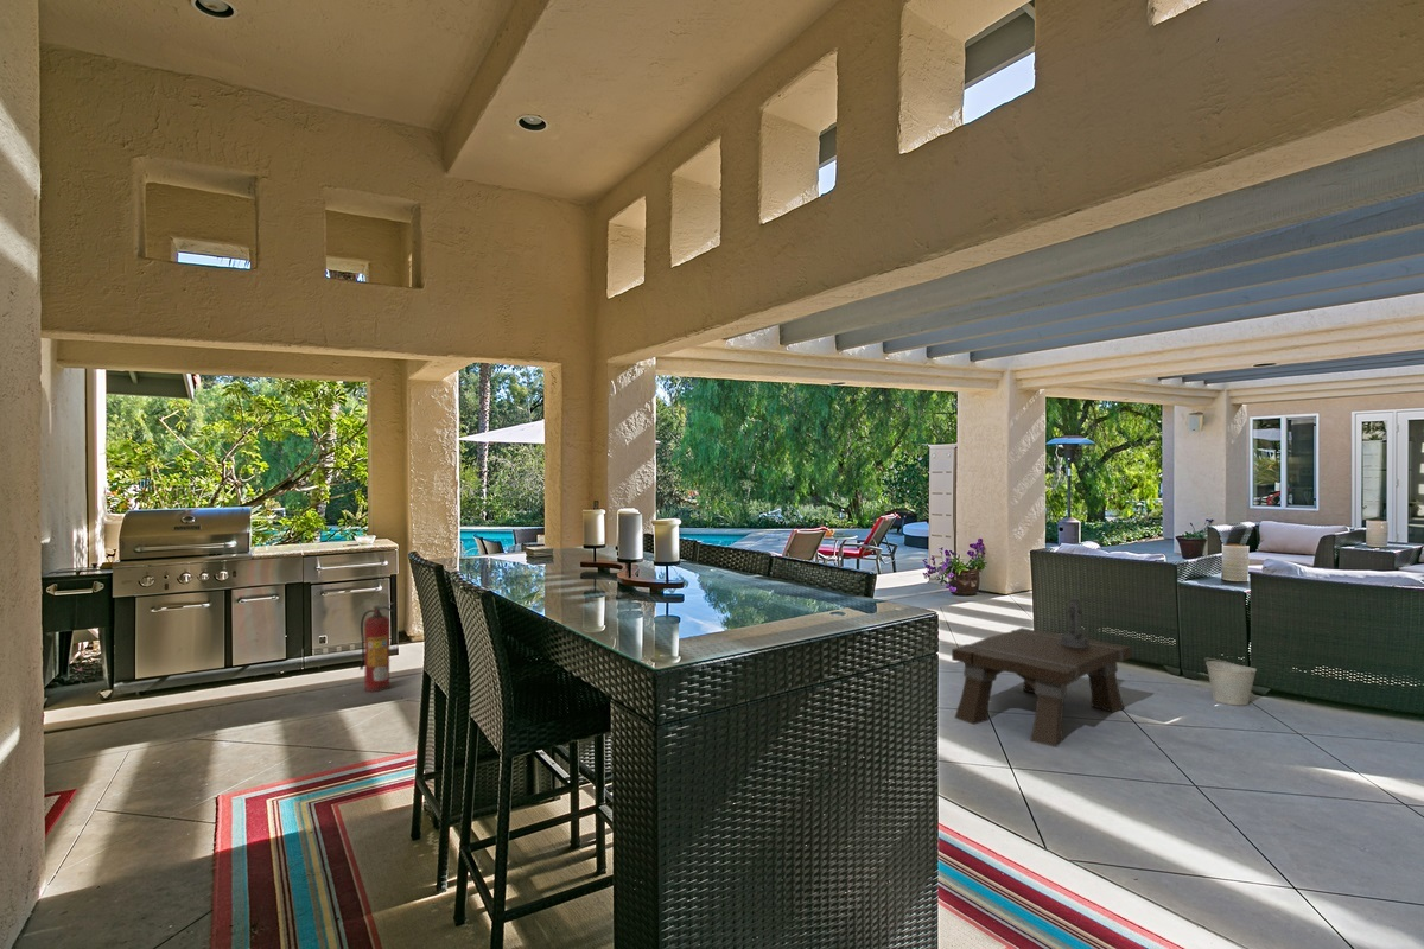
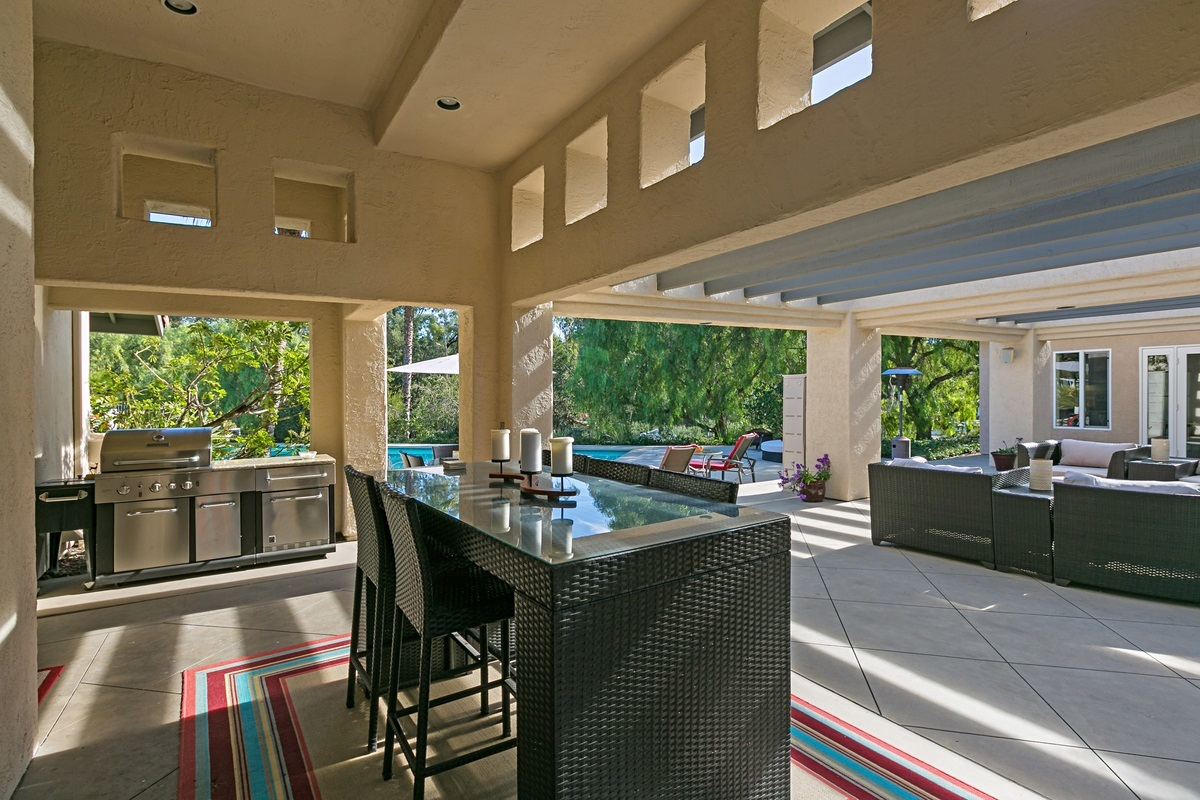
- bucket (1229, 679)
- lantern (1075, 620)
- coffee table (1041, 680)
- fire extinguisher (376, 645)
